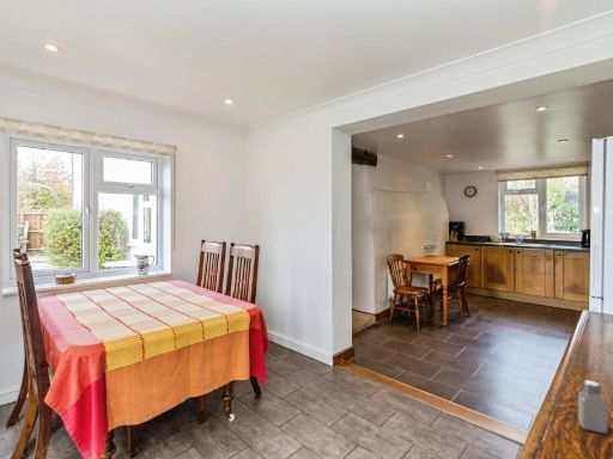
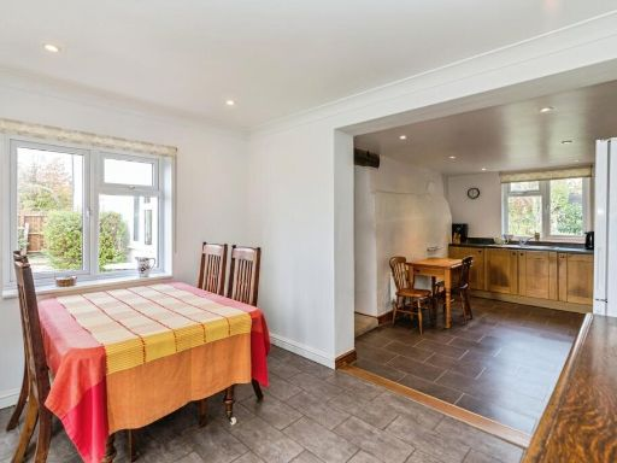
- saltshaker (591, 404)
